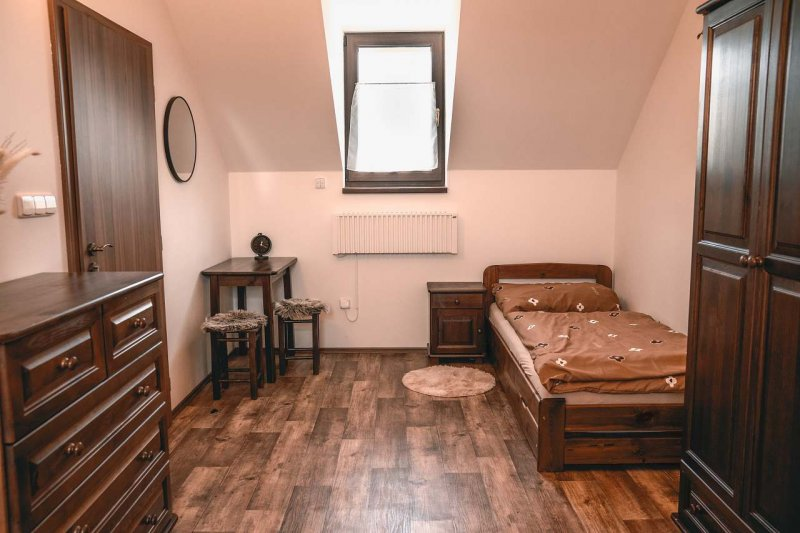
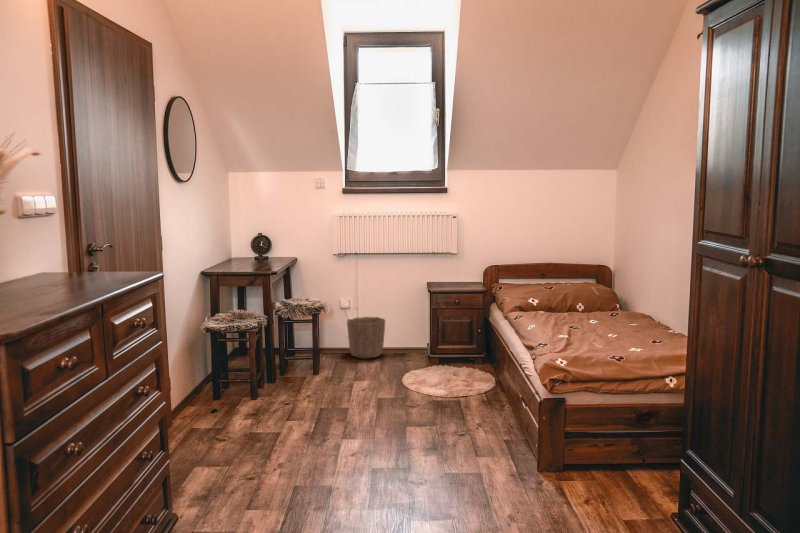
+ waste basket (366, 337)
